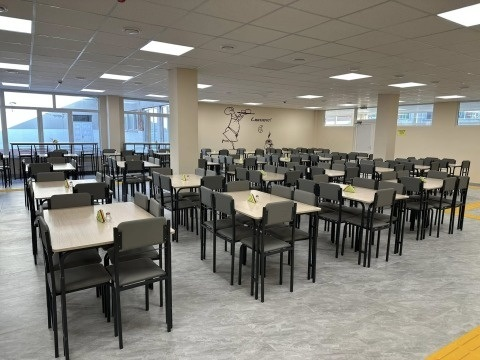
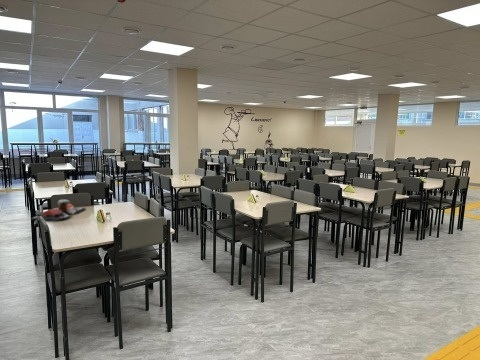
+ food tray (60, 206)
